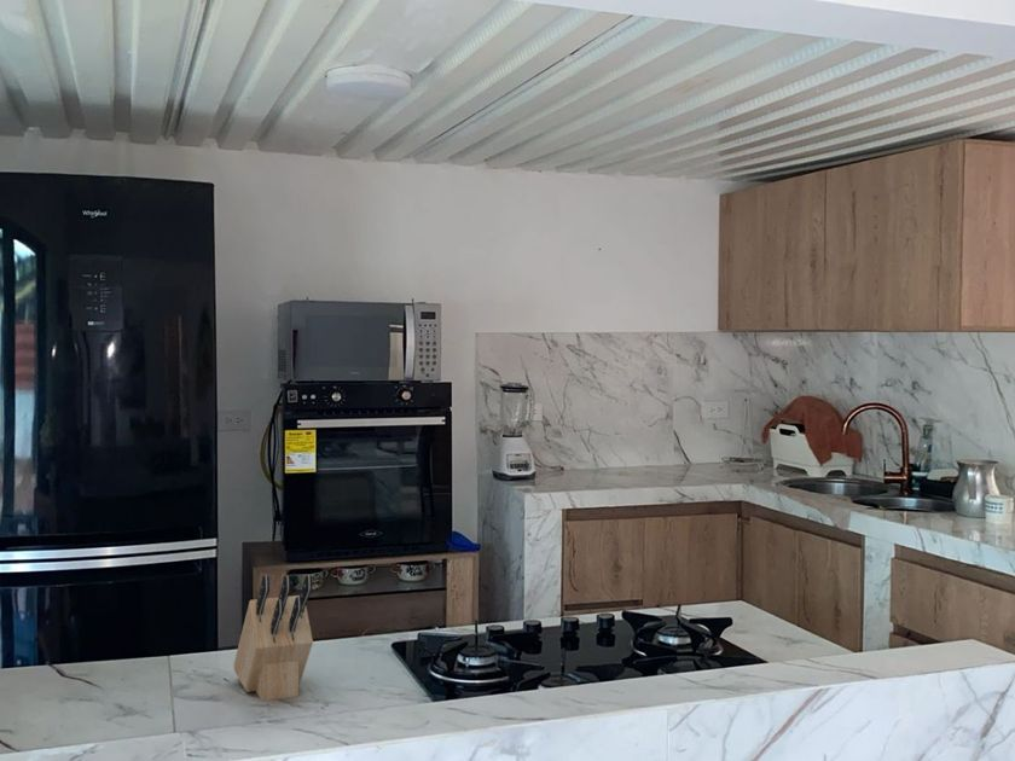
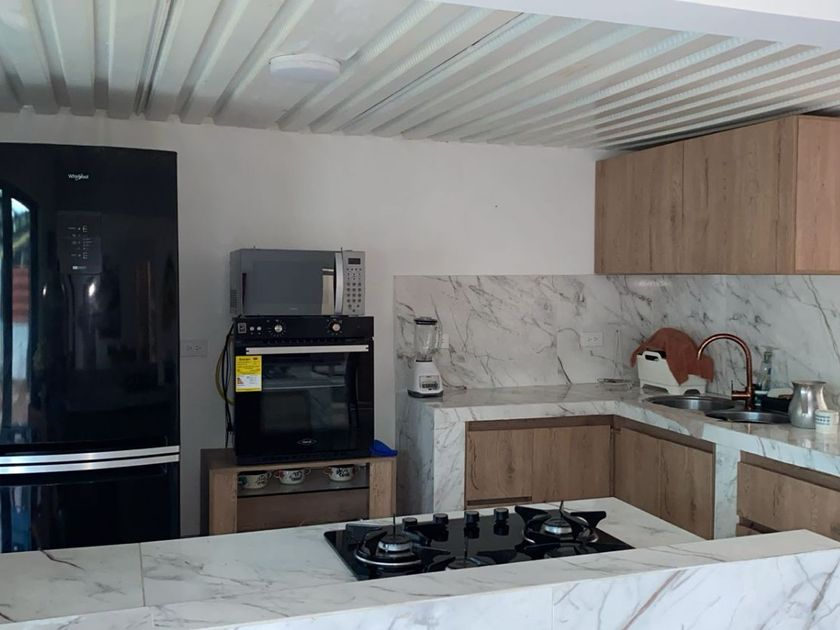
- knife block (273, 625)
